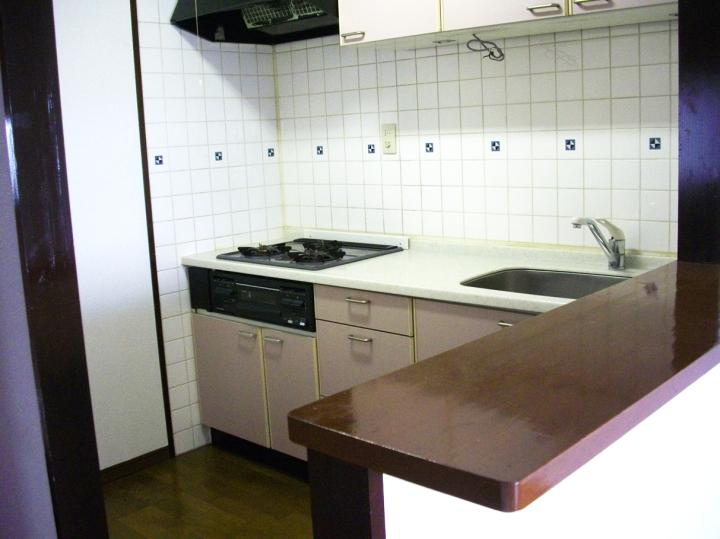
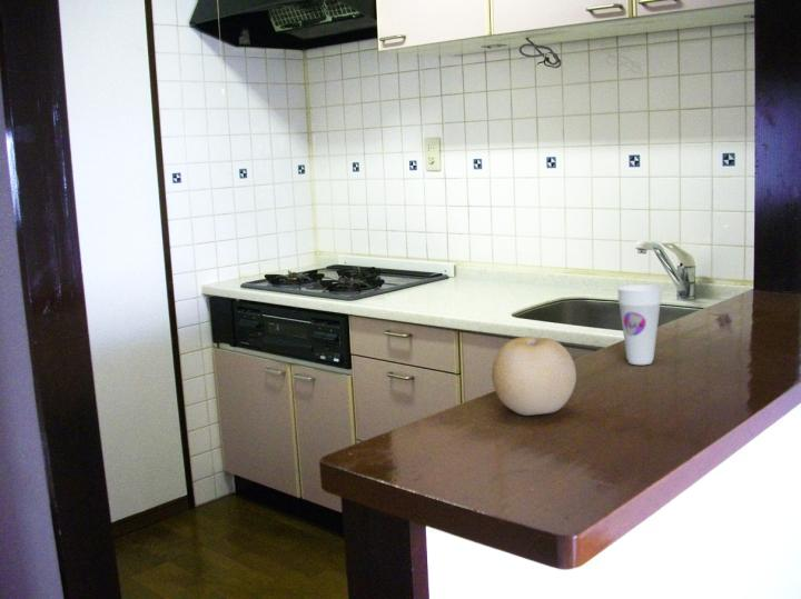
+ cup (640, 325)
+ fruit (533, 376)
